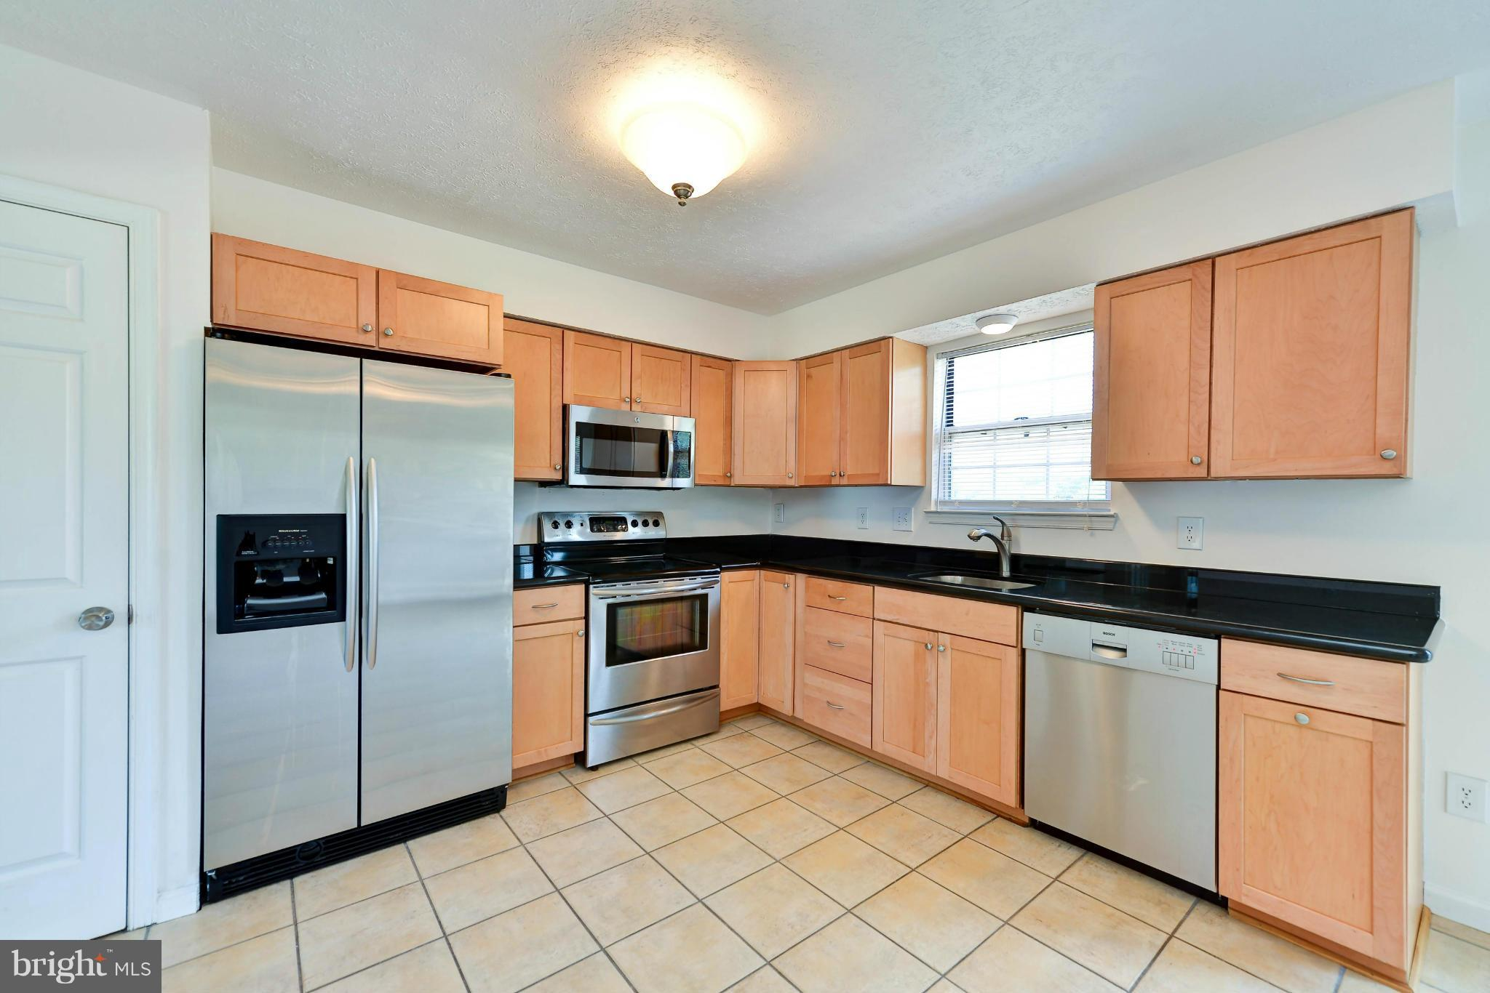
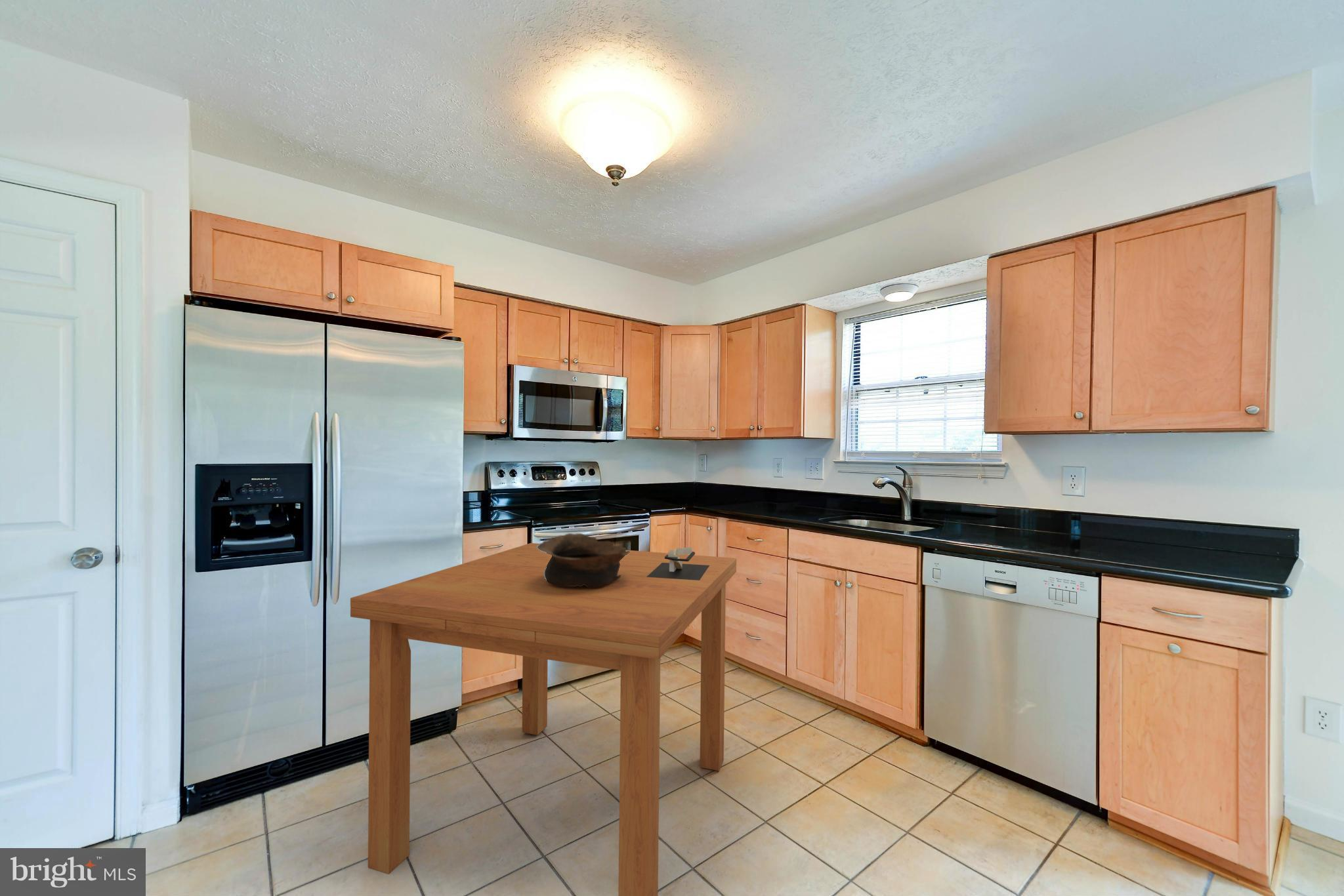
+ dining table (547, 690)
+ napkin holder (679, 560)
+ bowl (583, 560)
